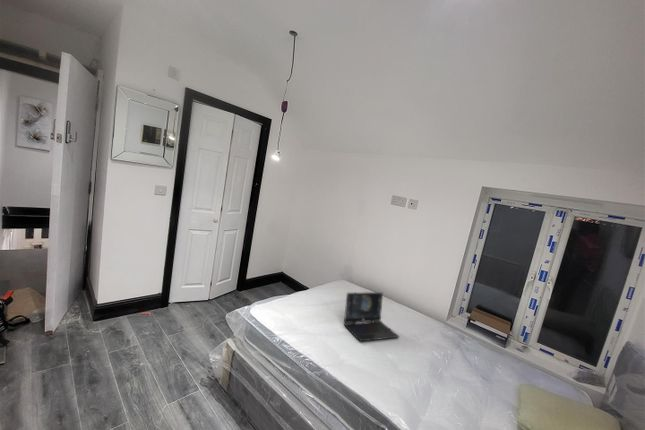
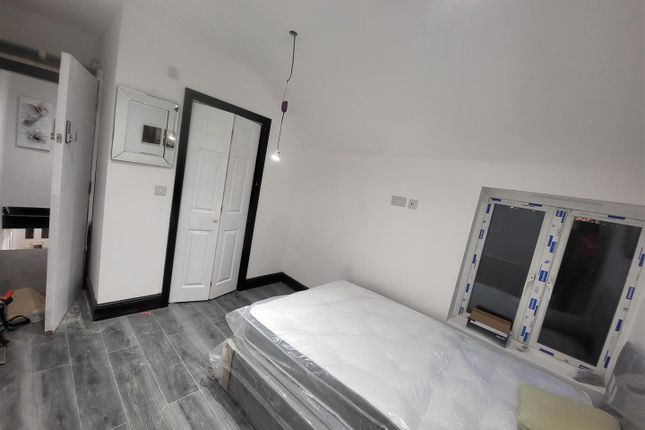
- laptop (372, 315)
